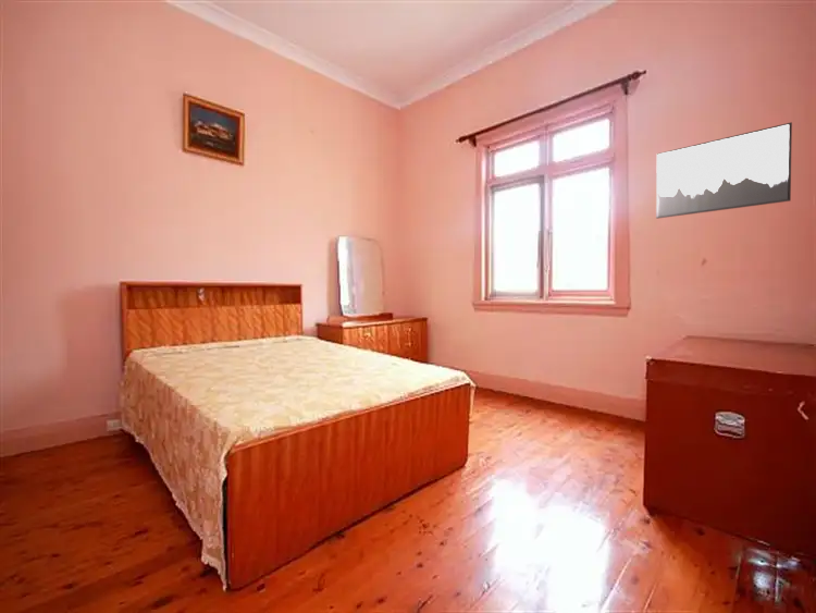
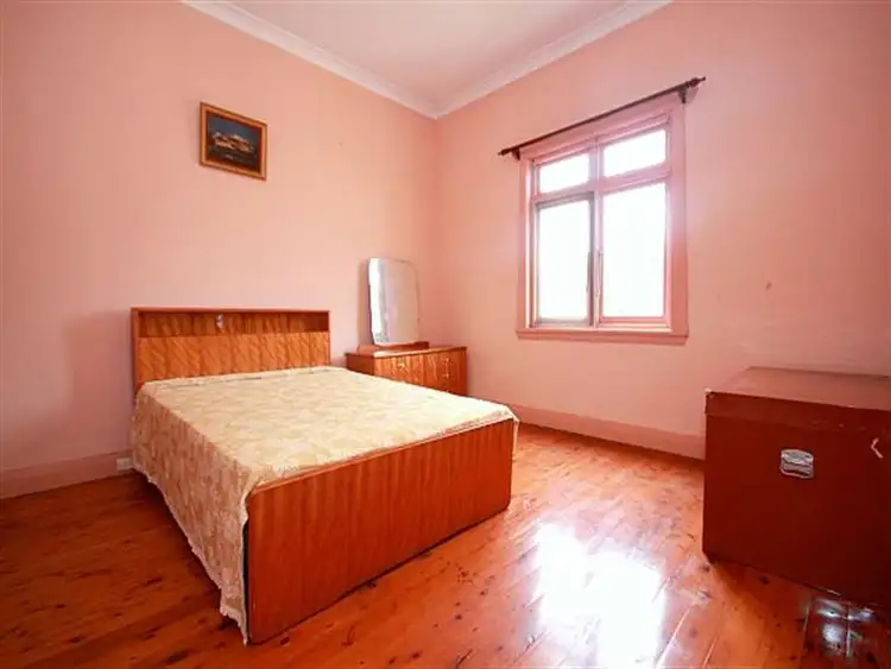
- wall art (717, 174)
